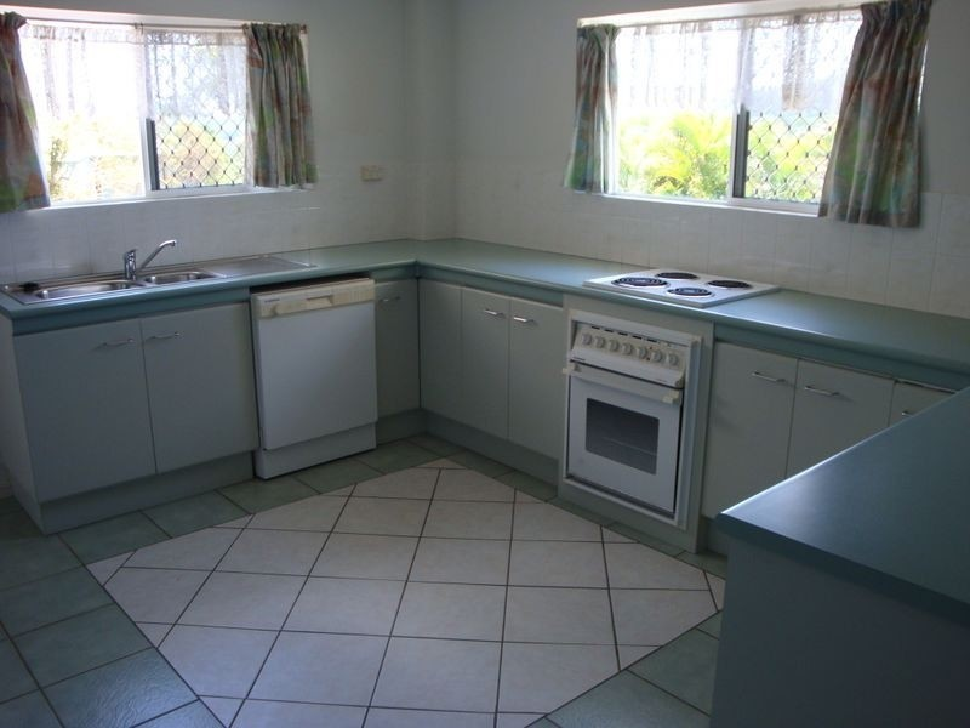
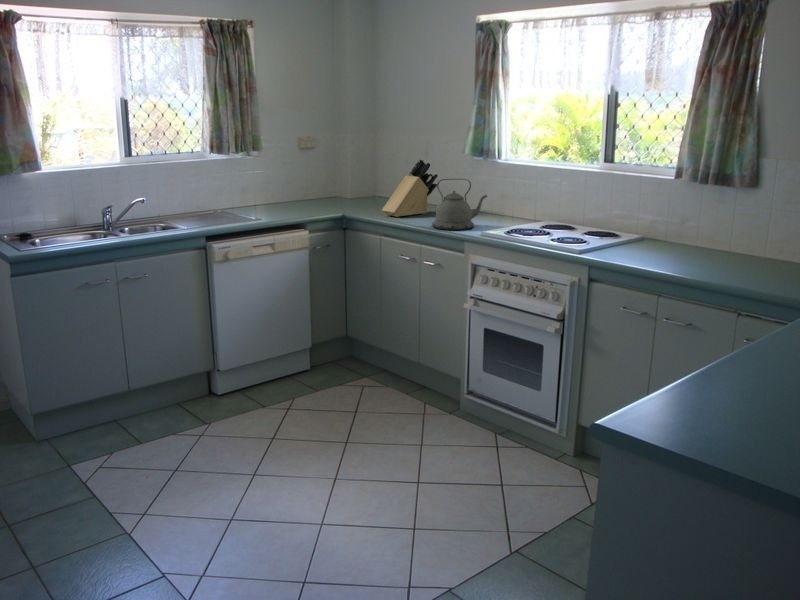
+ knife block (410, 187)
+ kettle (456, 202)
